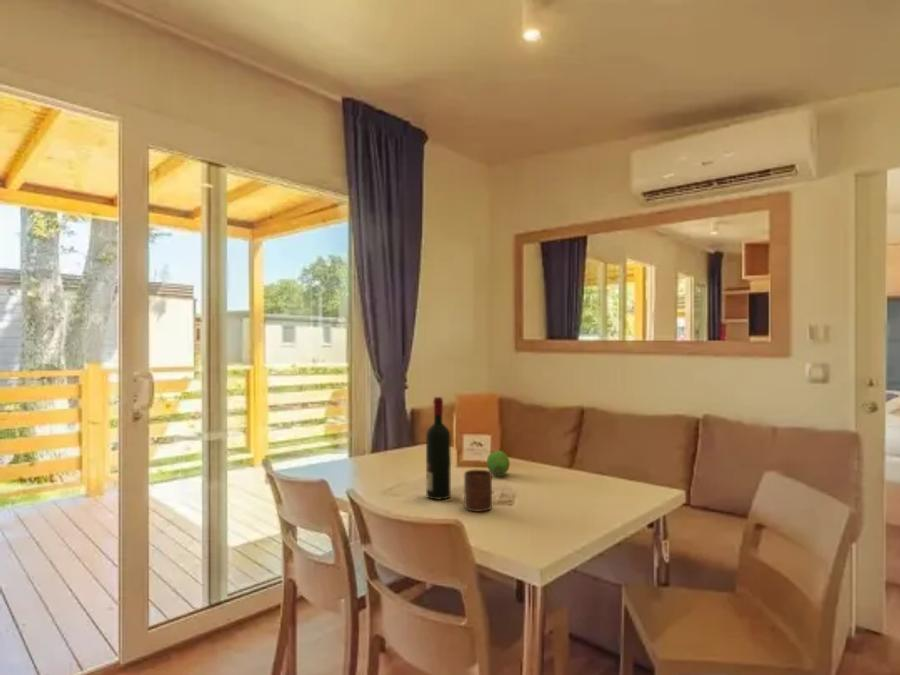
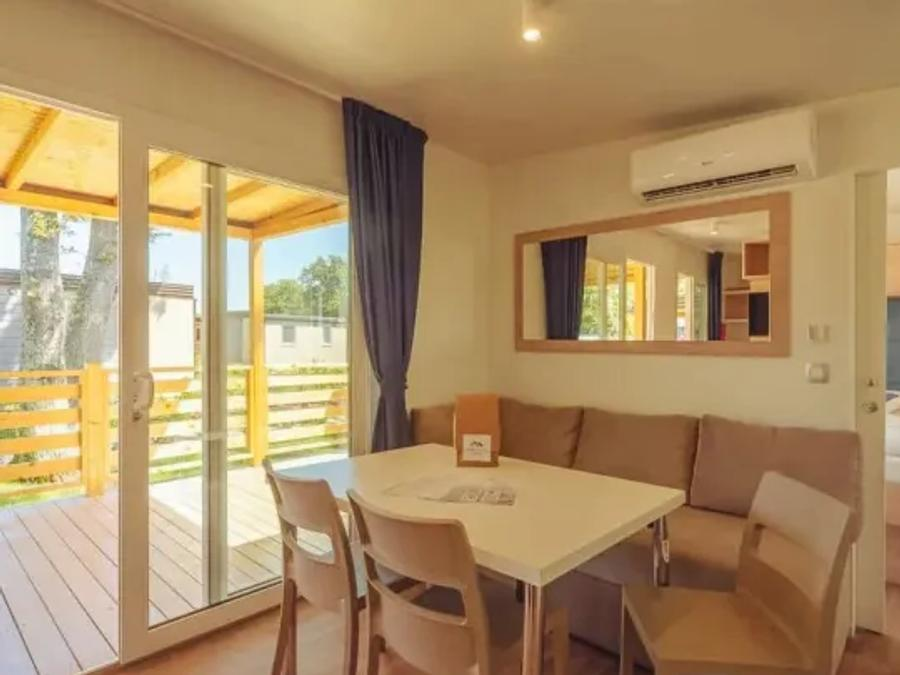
- cup (475, 489)
- fruit (499, 463)
- alcohol (438, 446)
